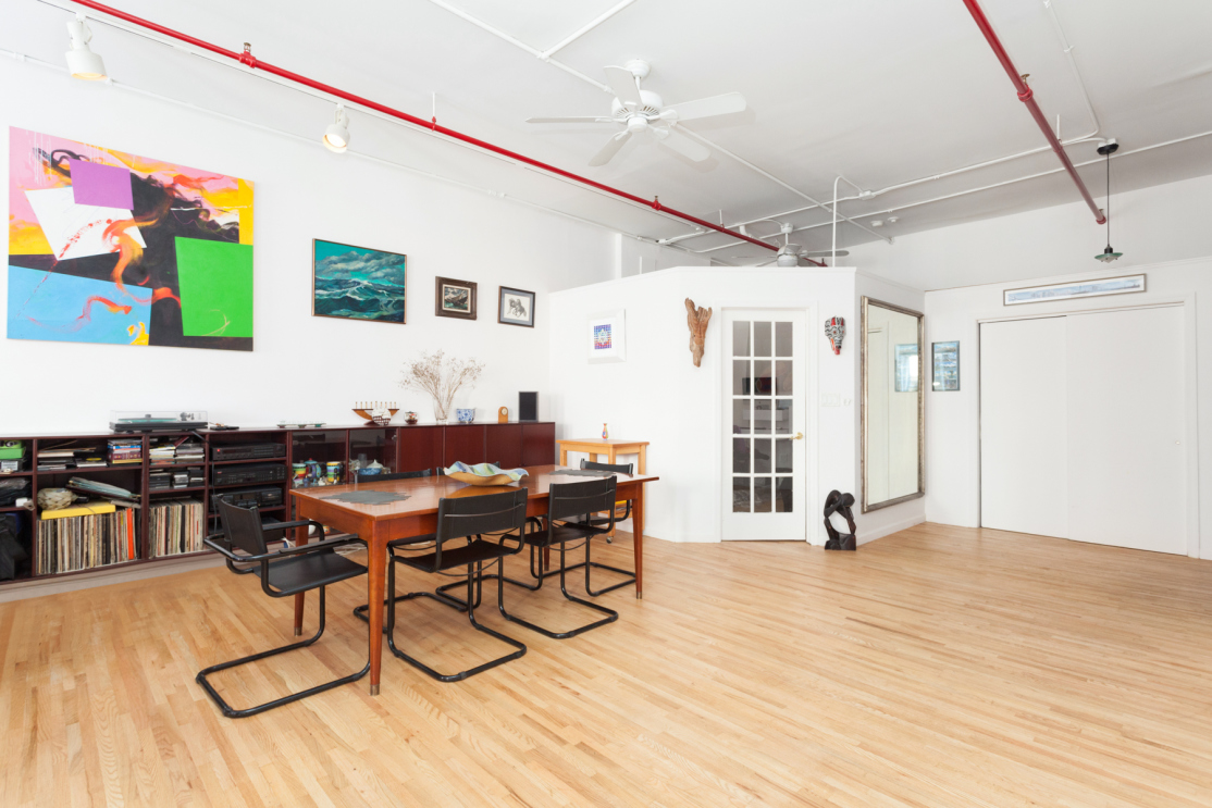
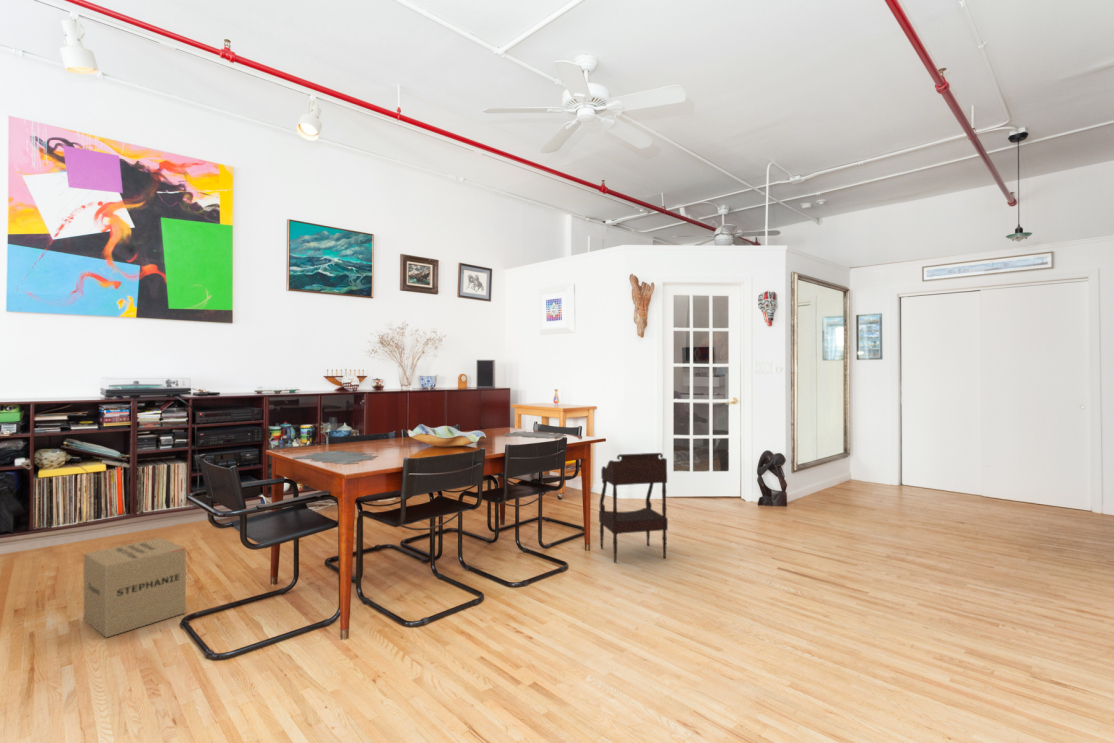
+ side table (632, 511)
+ cardboard box (135, 583)
